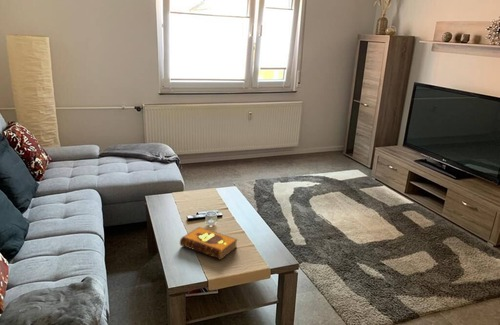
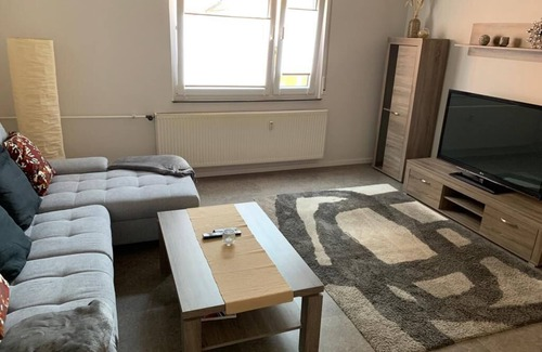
- hardback book (208, 242)
